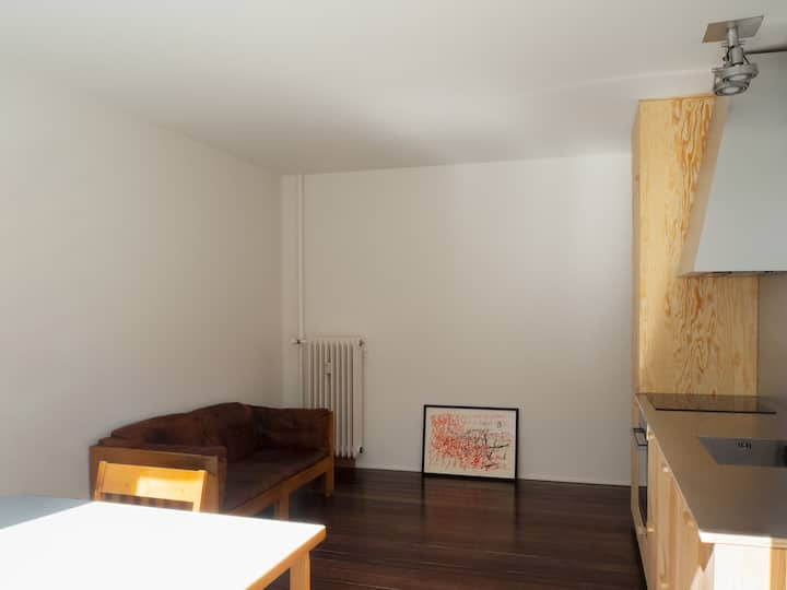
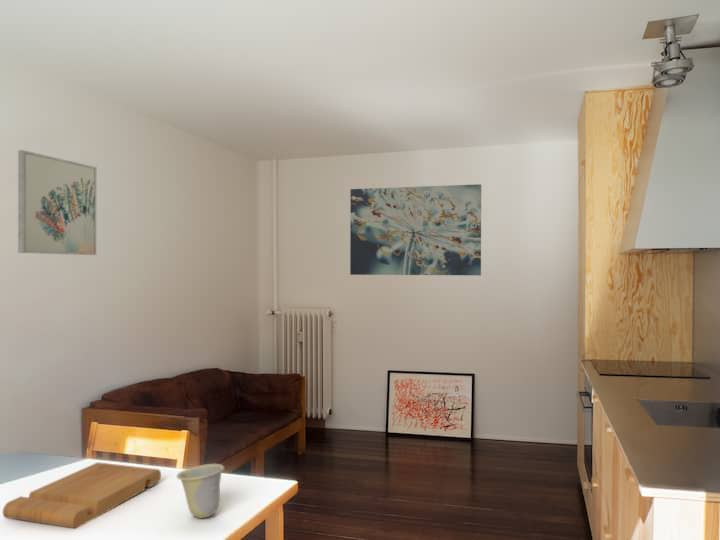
+ cutting board (88, 491)
+ wall art (413, 231)
+ wall art (60, 206)
+ cup (200, 491)
